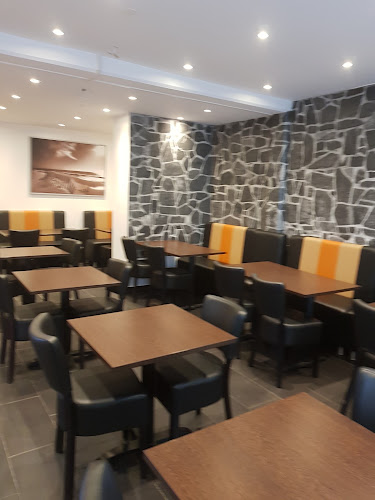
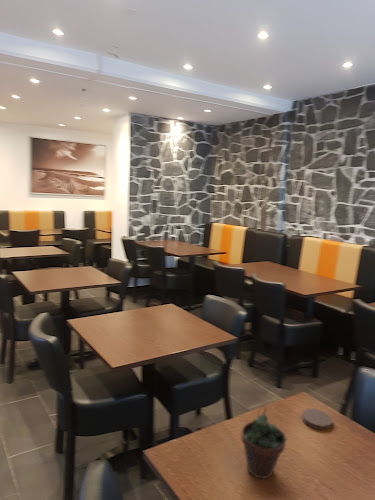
+ coaster (316, 418)
+ succulent plant (263, 437)
